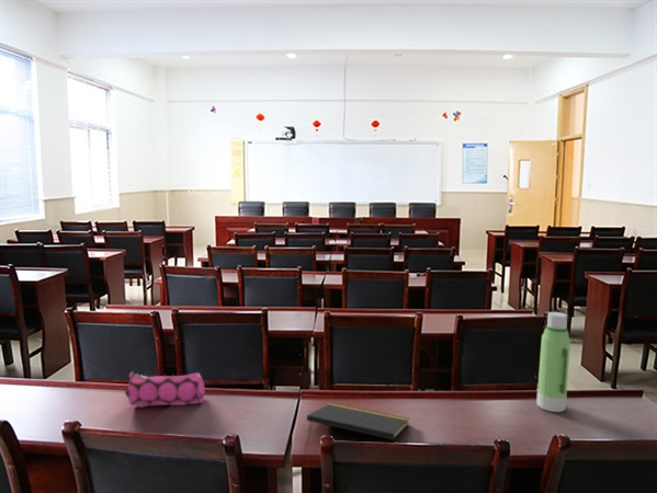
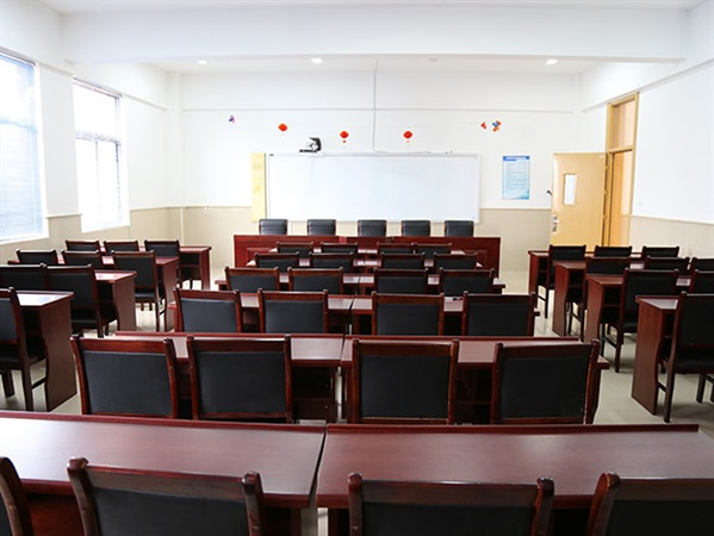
- water bottle (554, 360)
- notepad (359, 420)
- pencil case (167, 388)
